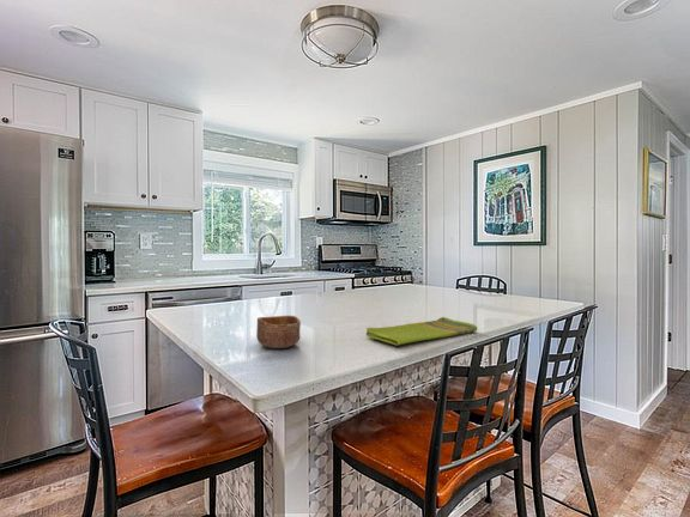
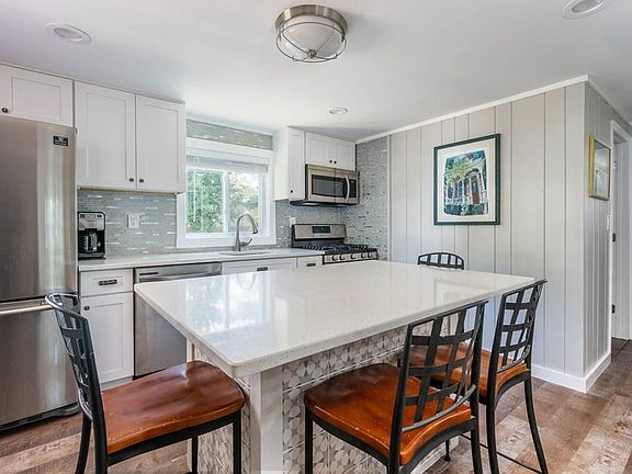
- bowl (278, 332)
- dish towel (423, 329)
